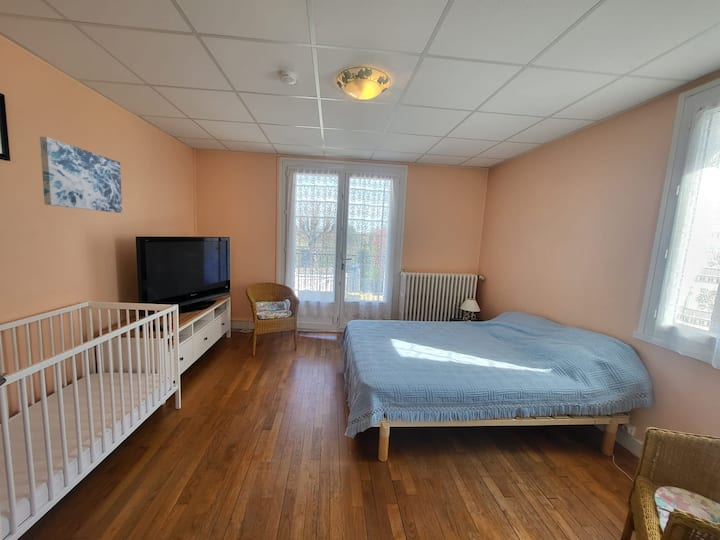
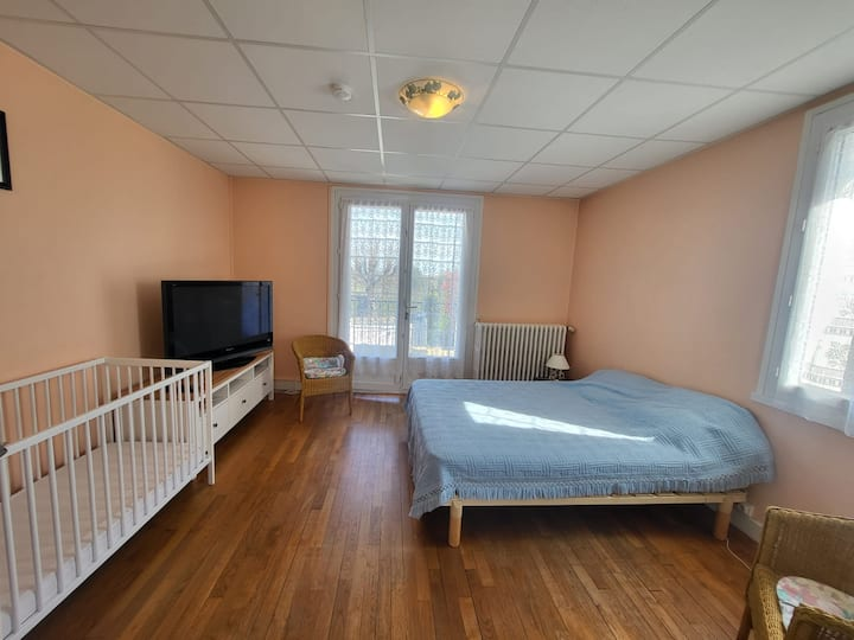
- wall art (87, 180)
